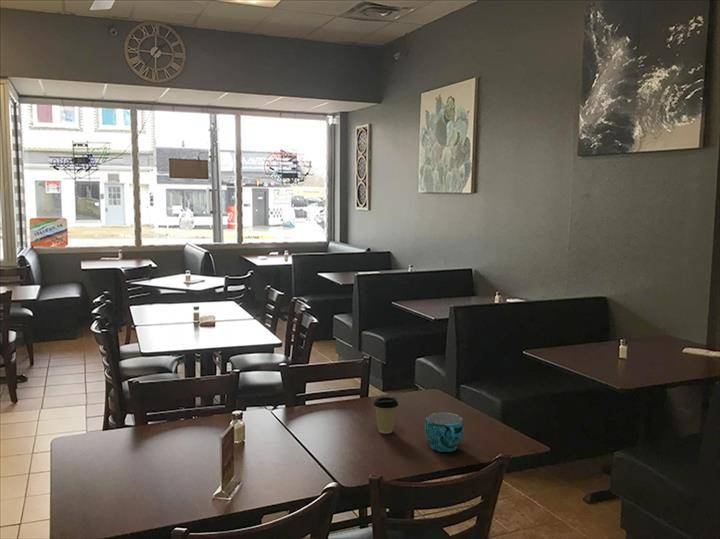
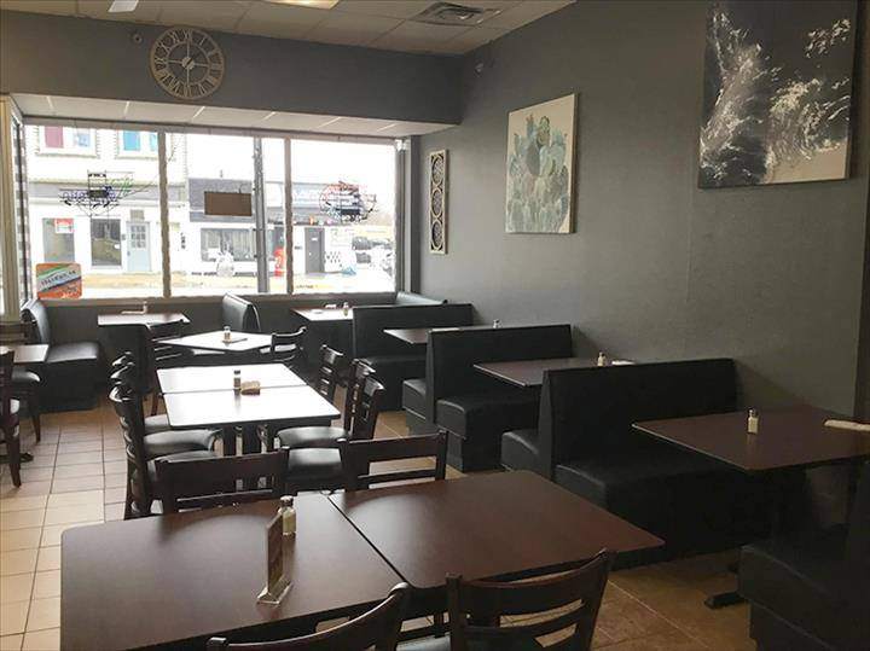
- cup (445, 433)
- coffee cup (385, 414)
